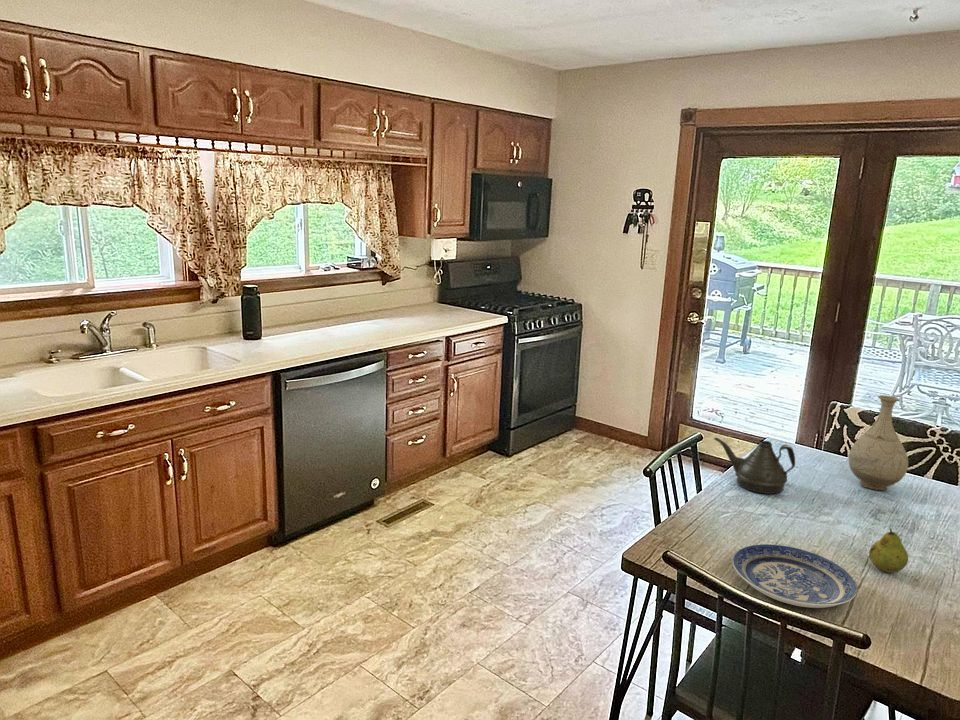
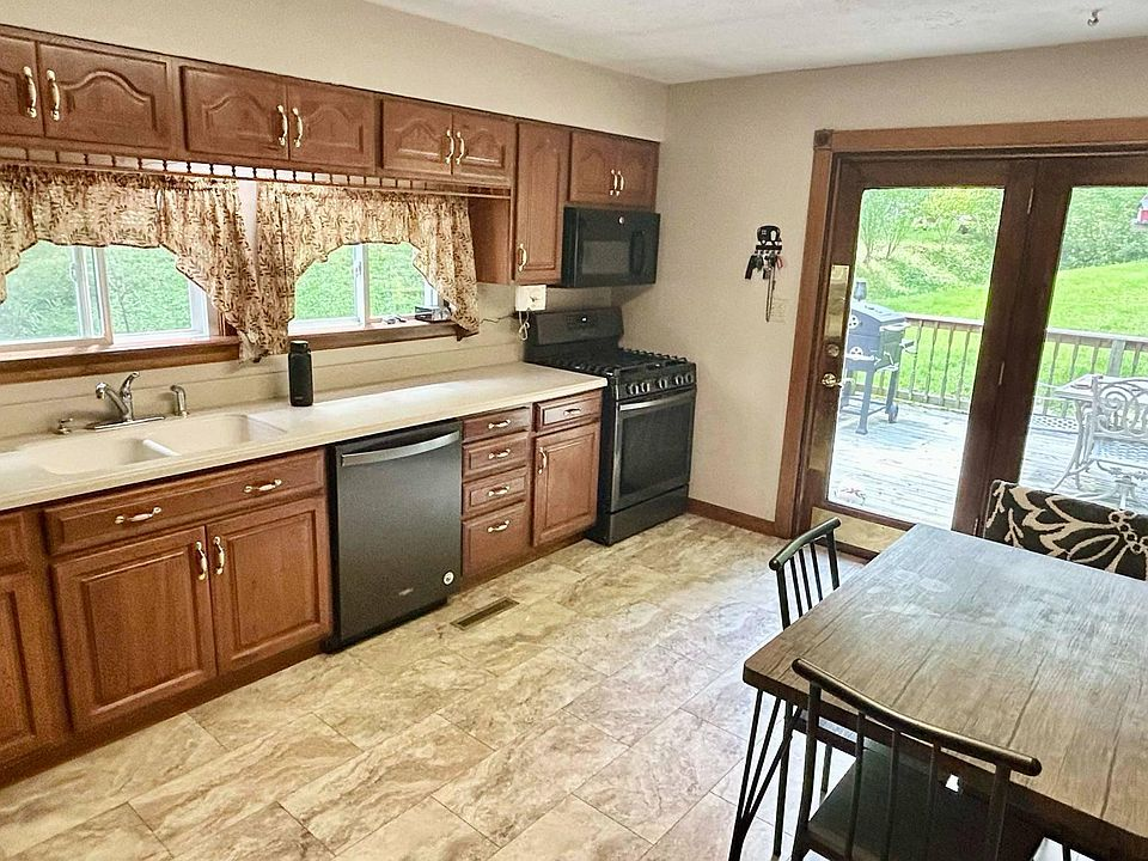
- plate (791, 579)
- teapot (752, 461)
- fruit (889, 548)
- vase (881, 442)
